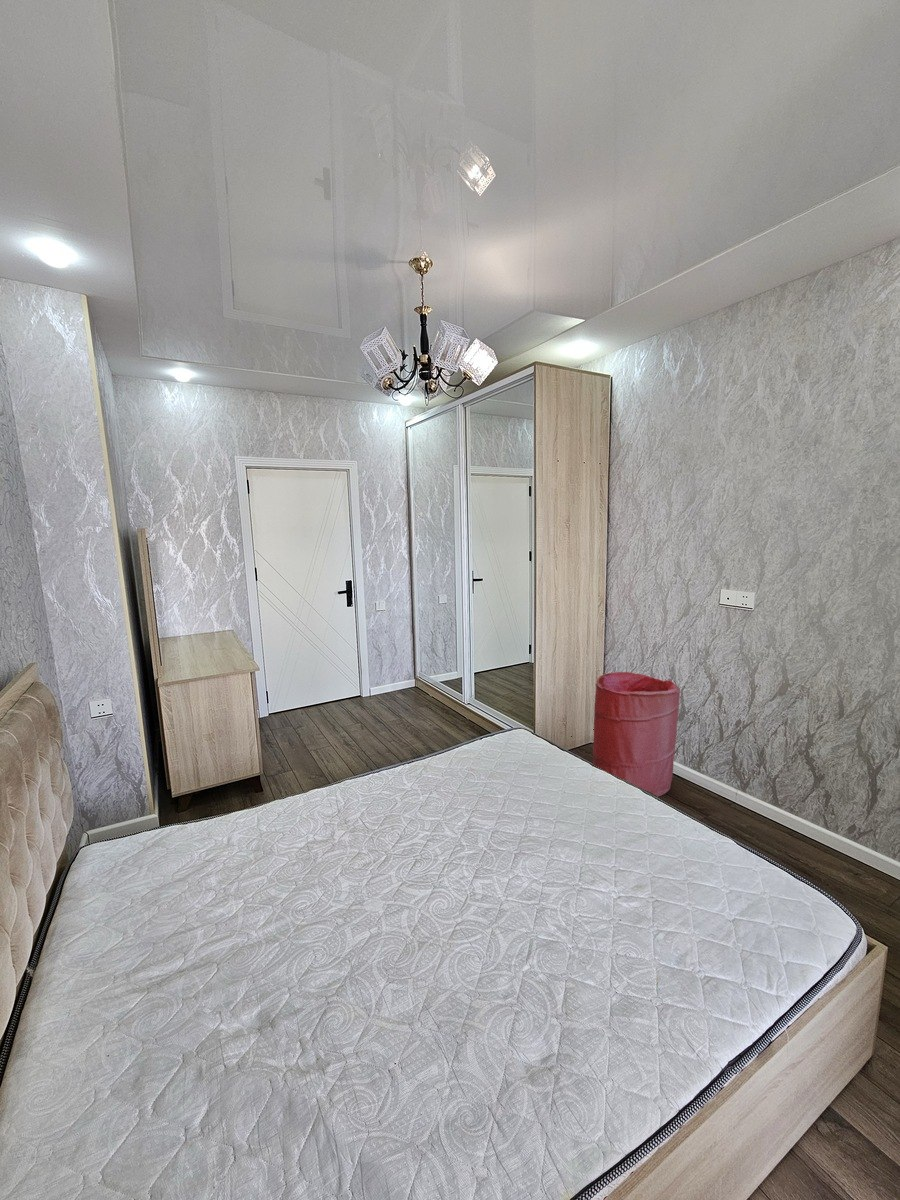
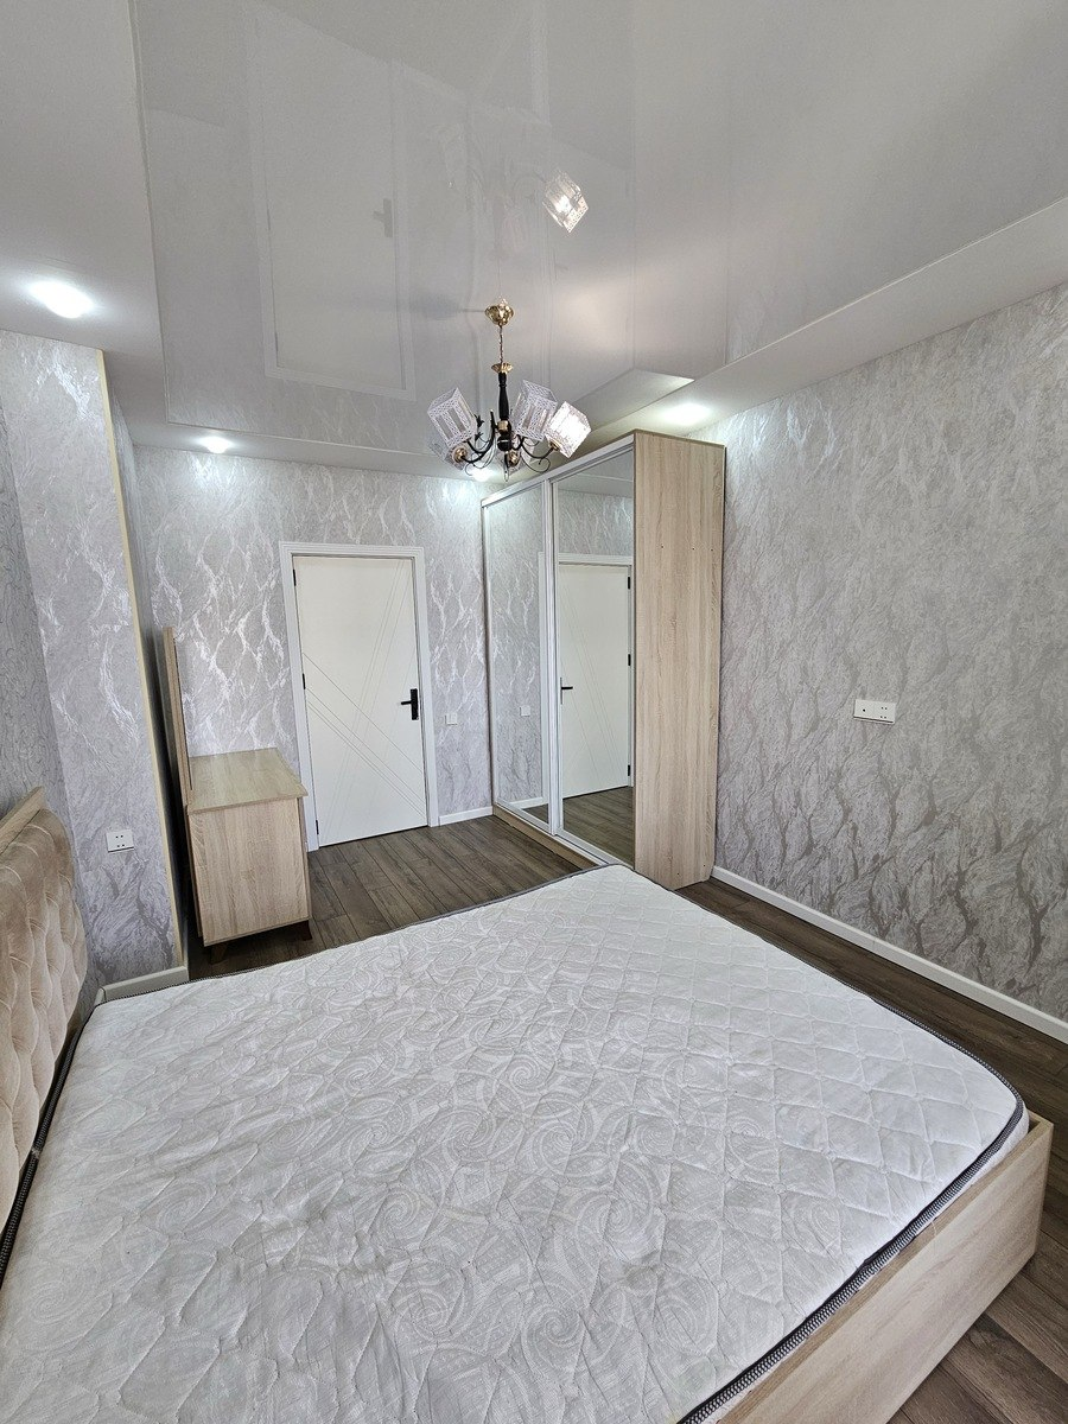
- laundry hamper (634, 729)
